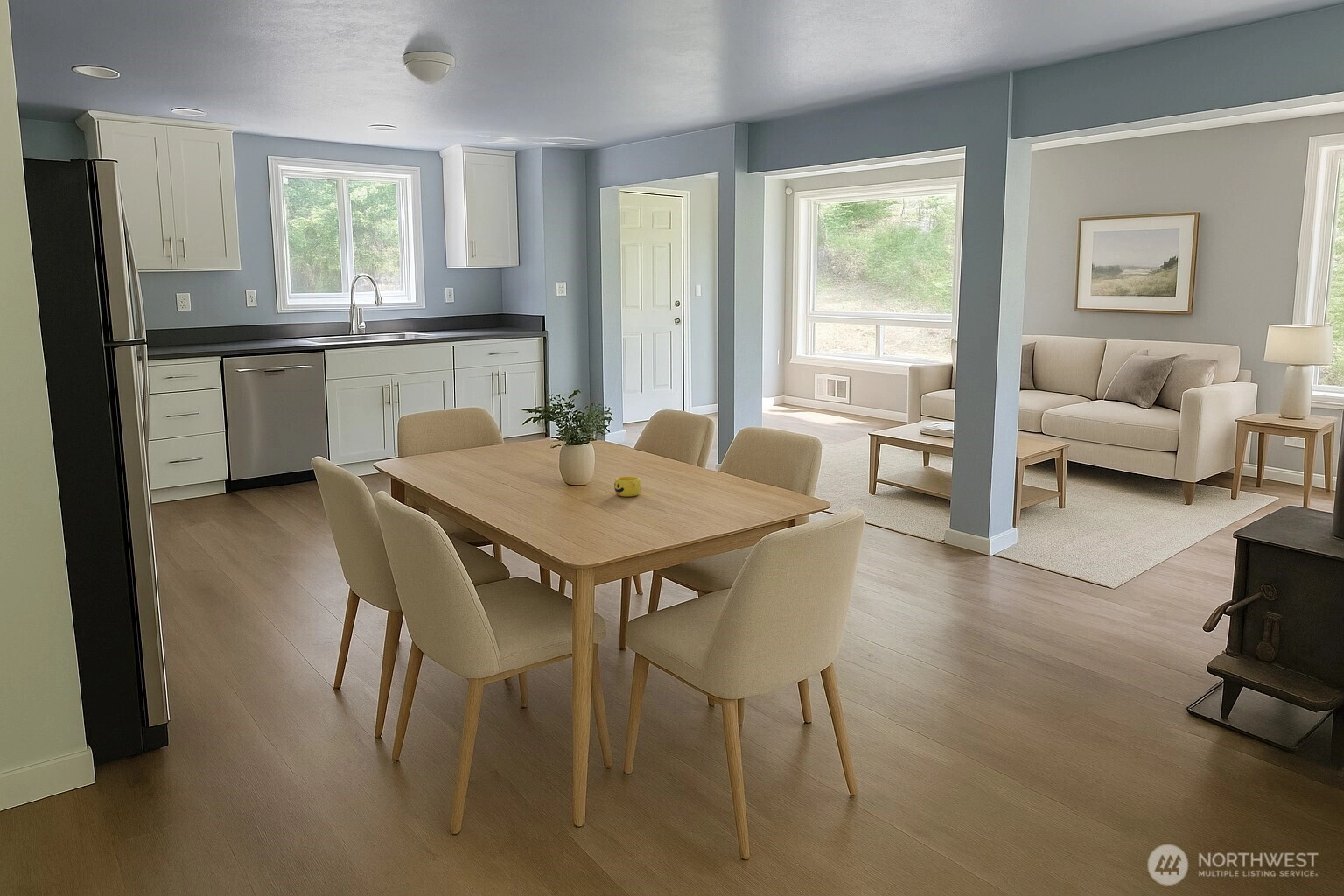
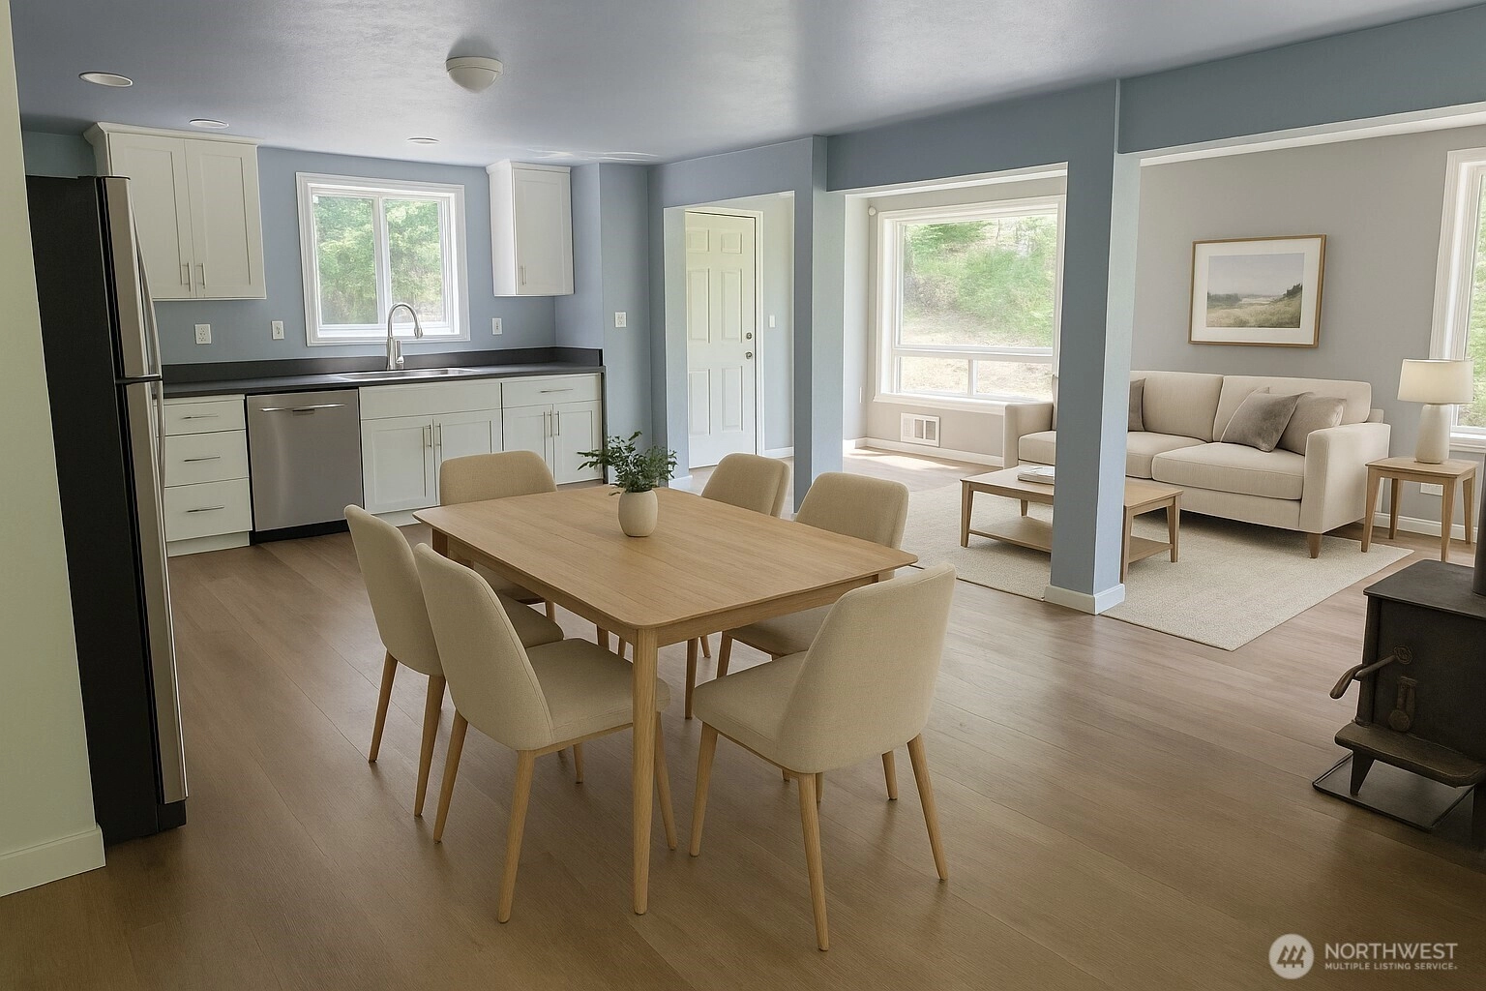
- cup (629, 486)
